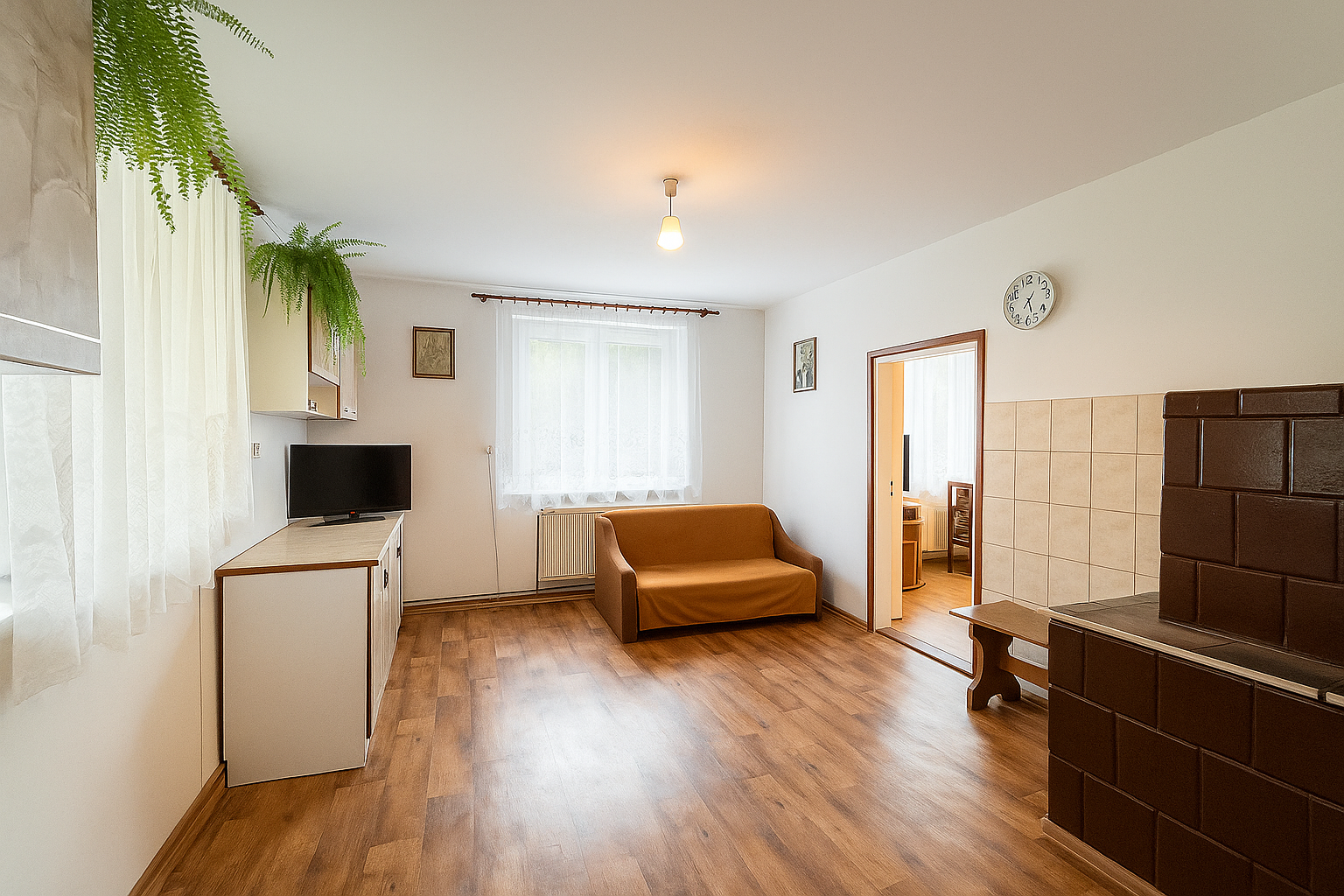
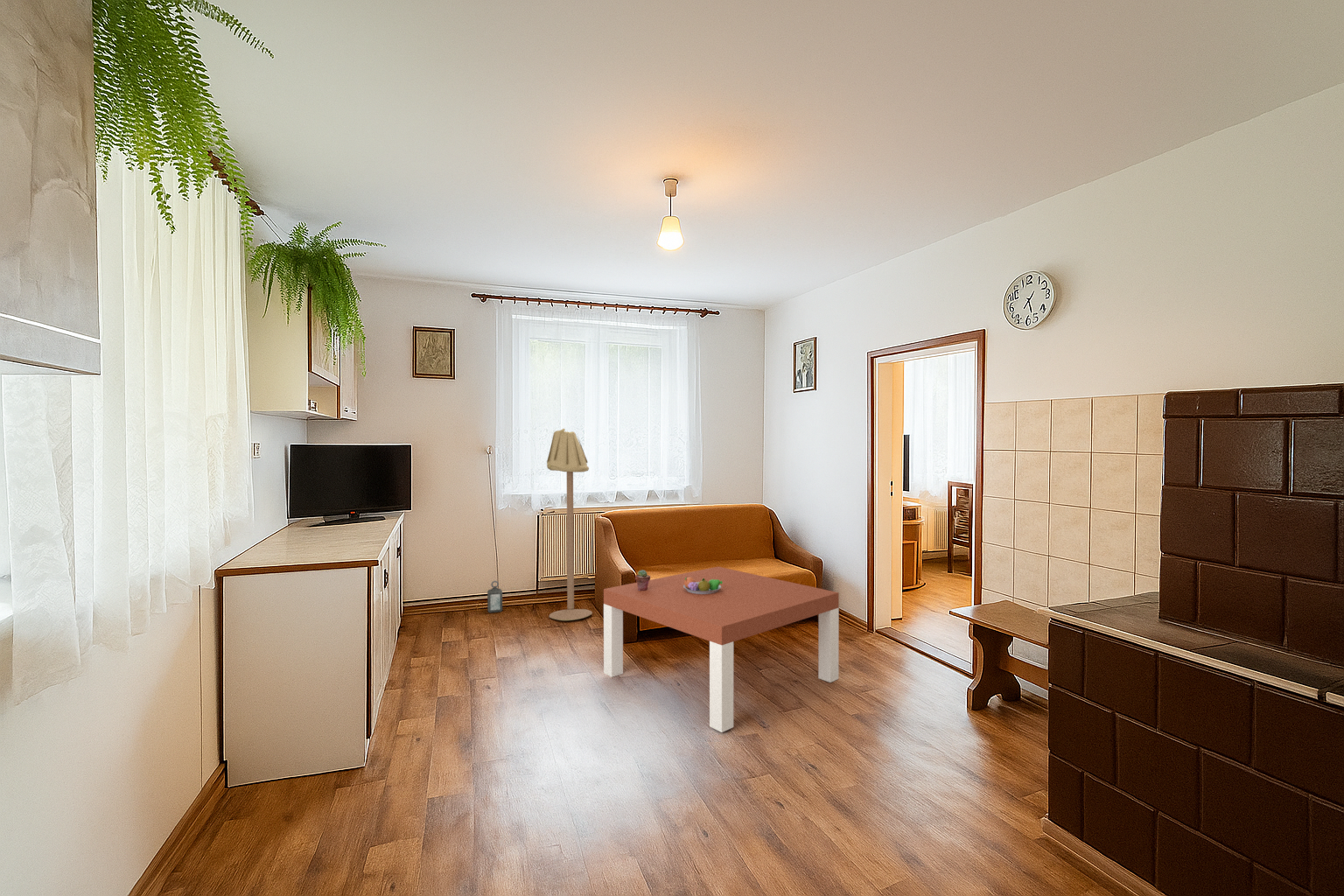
+ lantern (494, 595)
+ fruit bowl (703, 582)
+ potted succulent (642, 579)
+ coffee table (719, 633)
+ floor lamp (568, 521)
